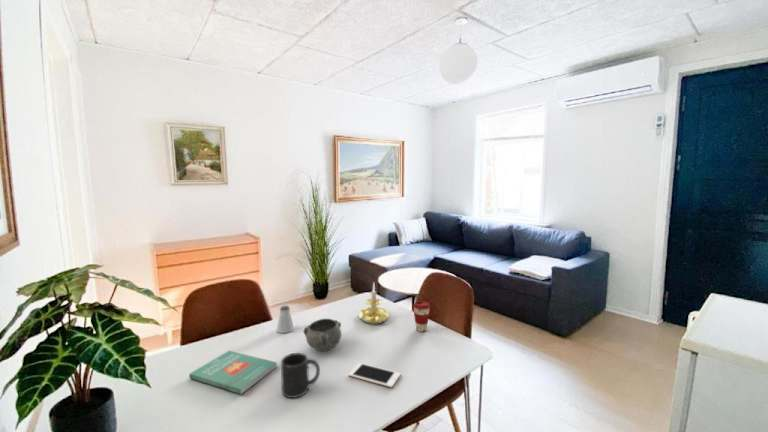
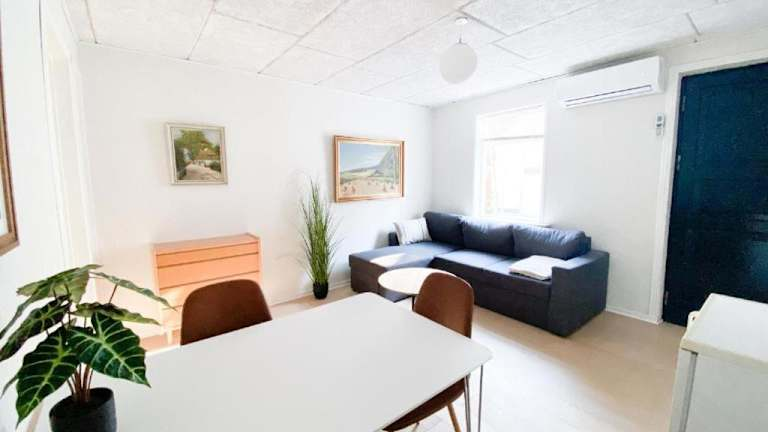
- book (234, 370)
- candle holder (374, 301)
- decorative bowl (324, 334)
- saltshaker (285, 318)
- coffee cup (421, 316)
- mug (301, 373)
- cell phone (374, 374)
